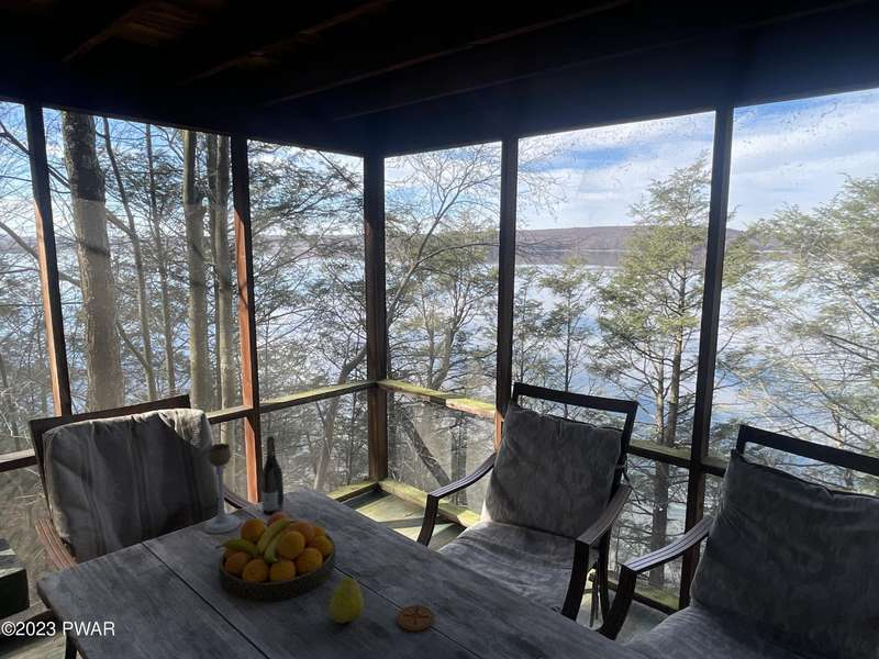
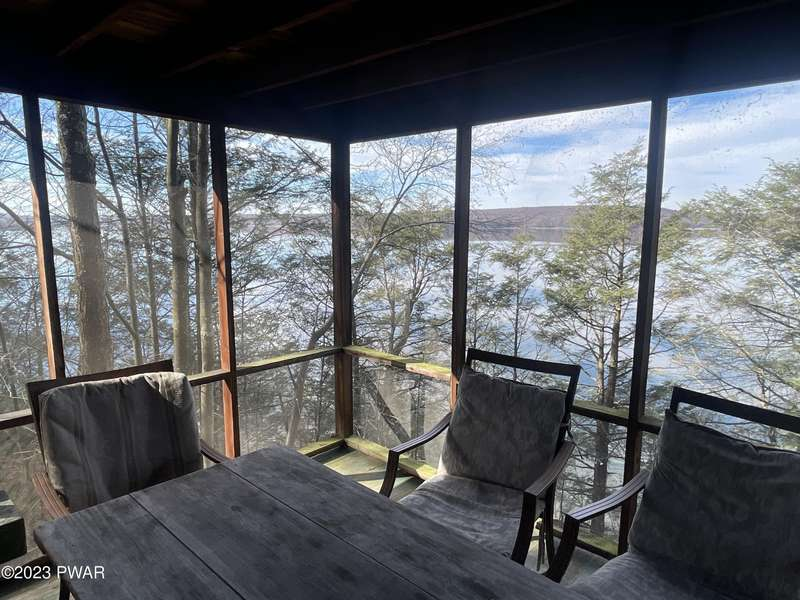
- fruit (346, 600)
- coaster (415, 617)
- wine bottle (271, 473)
- fruit bowl (278, 545)
- candle holder (220, 485)
